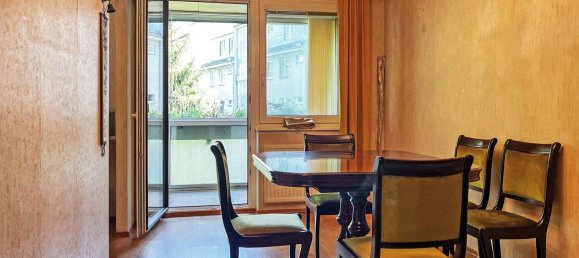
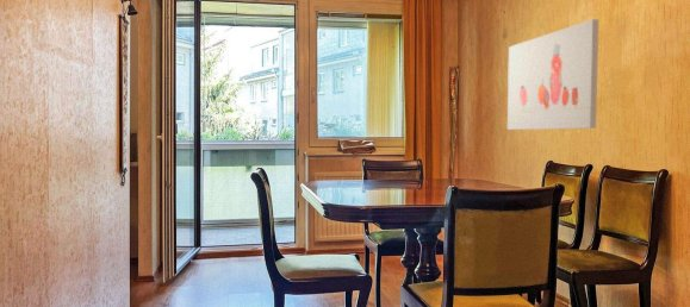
+ wall art (546, 82)
